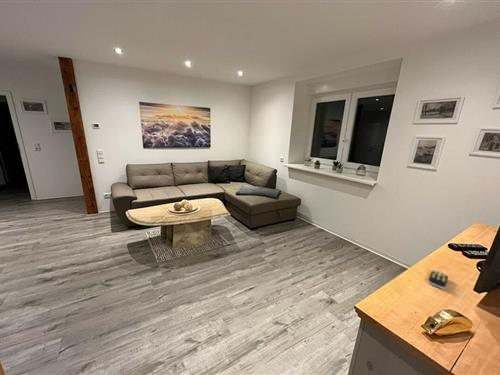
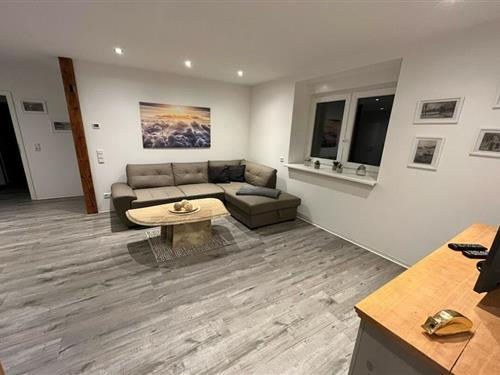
- remote control (438, 279)
